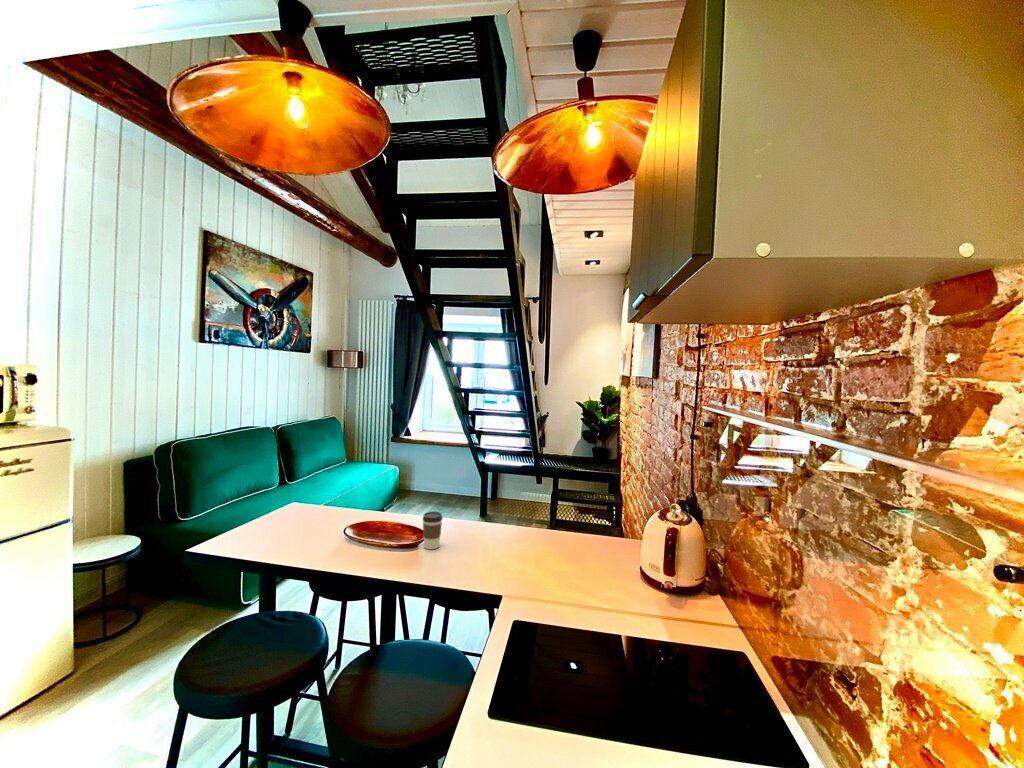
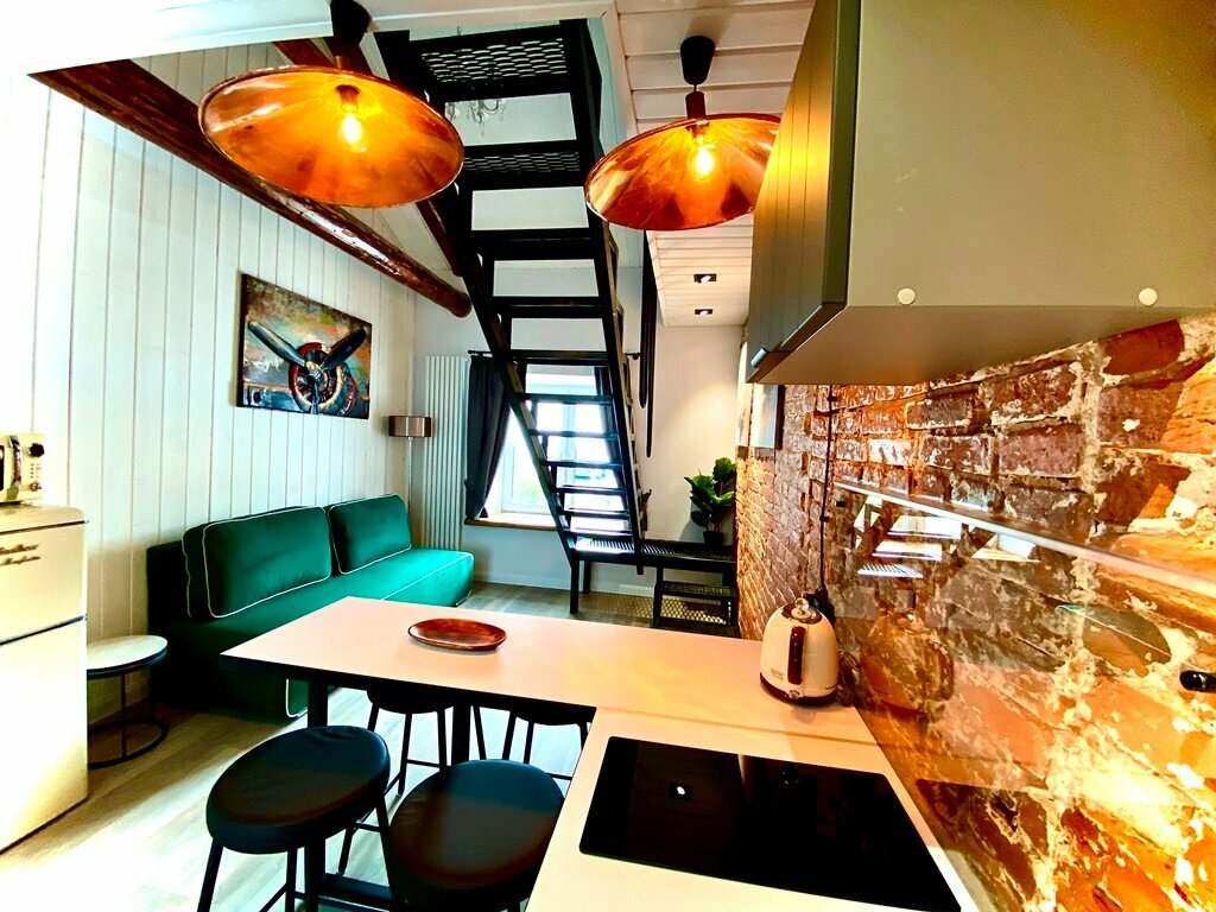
- coffee cup (432, 530)
